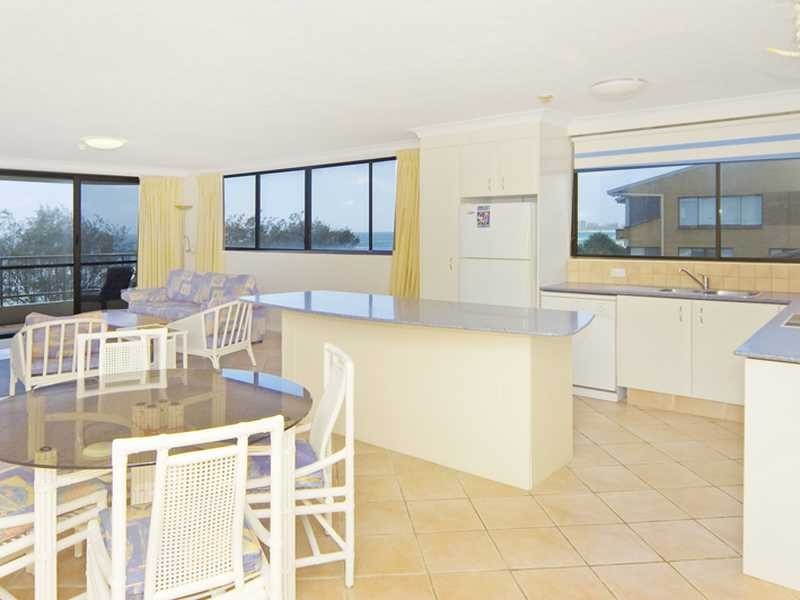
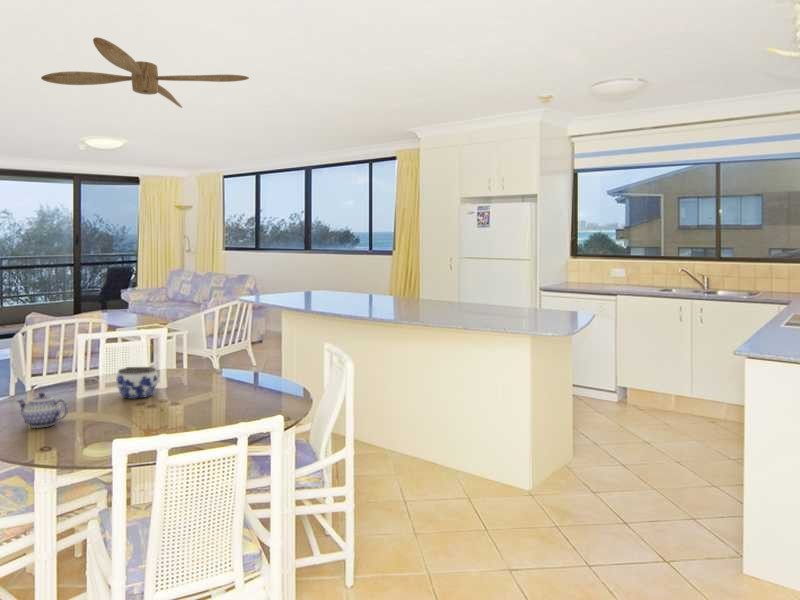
+ teapot (42, 409)
+ ceiling fan (144, 78)
+ jar (137, 382)
